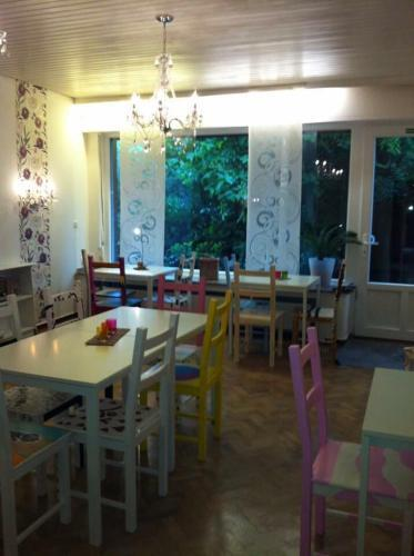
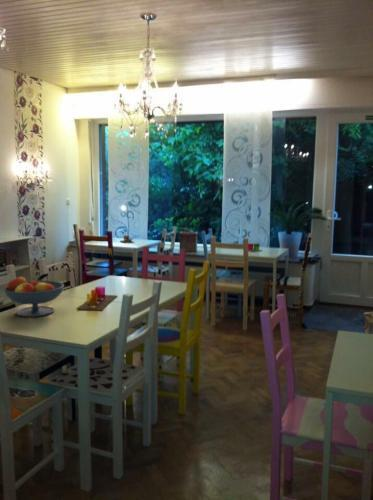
+ fruit bowl (34, 294)
